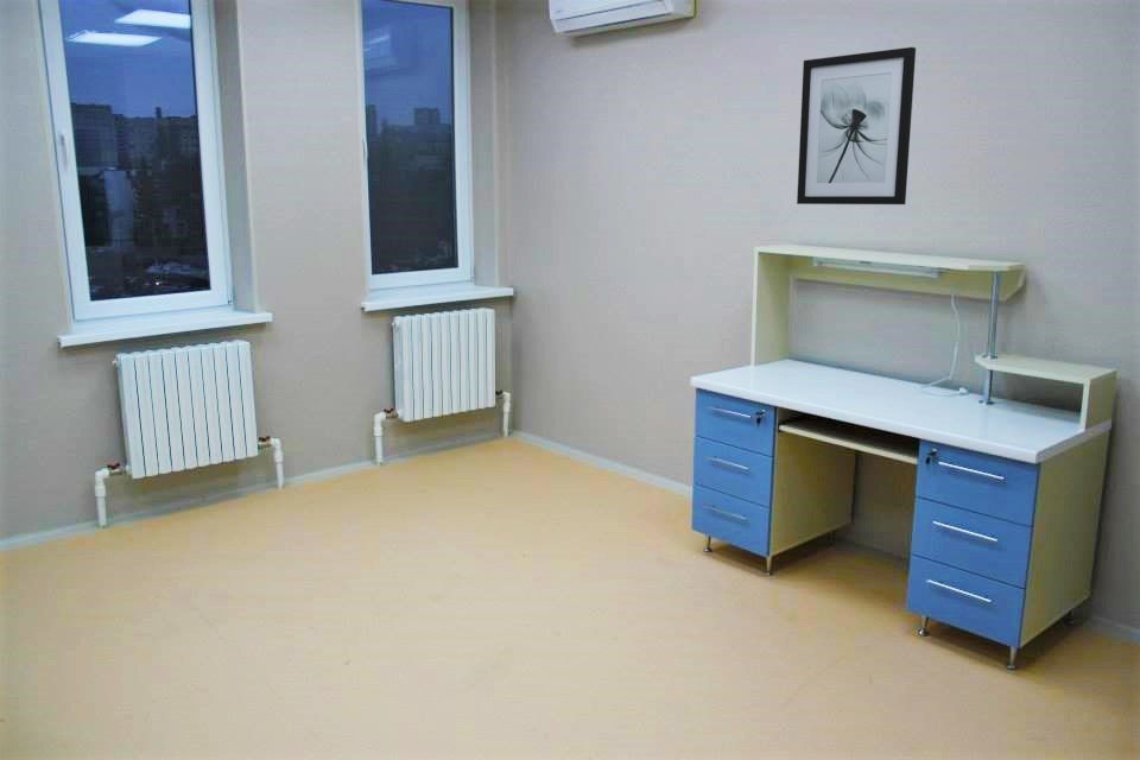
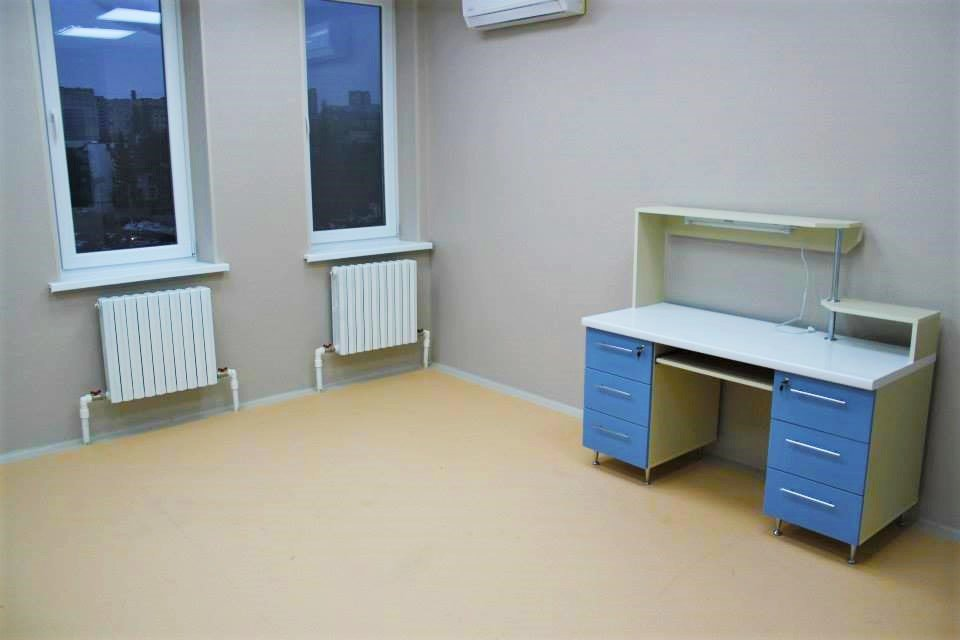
- wall art (853, 129)
